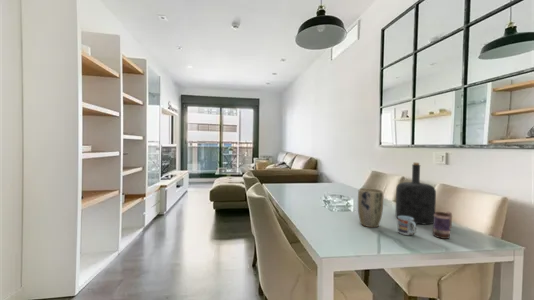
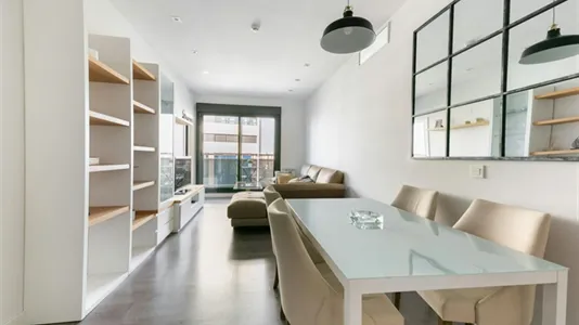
- plant pot (370, 207)
- bottle (415, 191)
- cup (407, 226)
- mug (443, 224)
